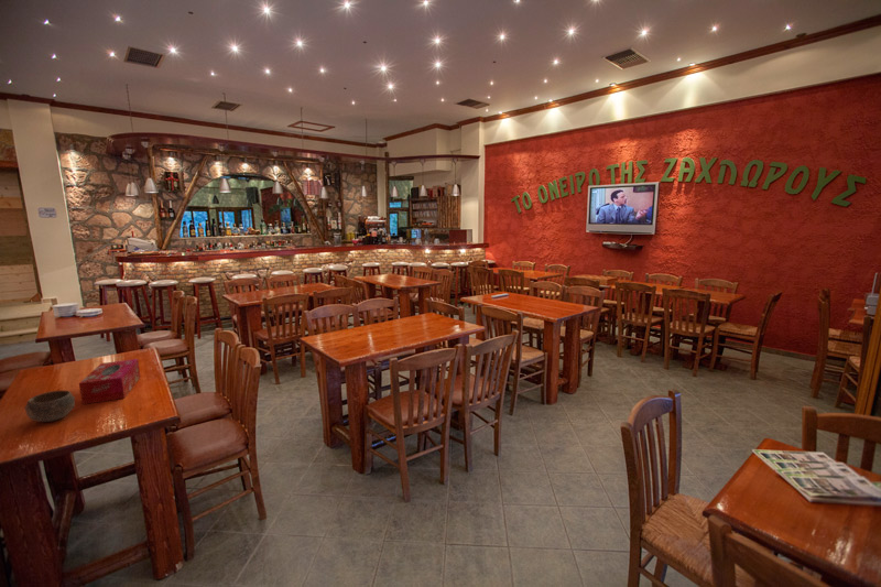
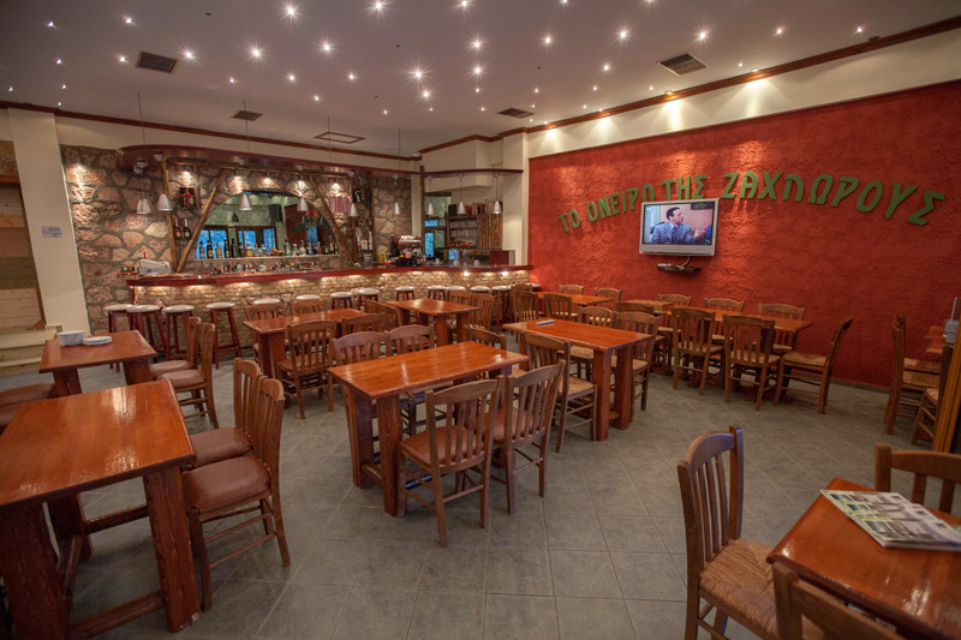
- tissue box (112, 379)
- bowl (52, 406)
